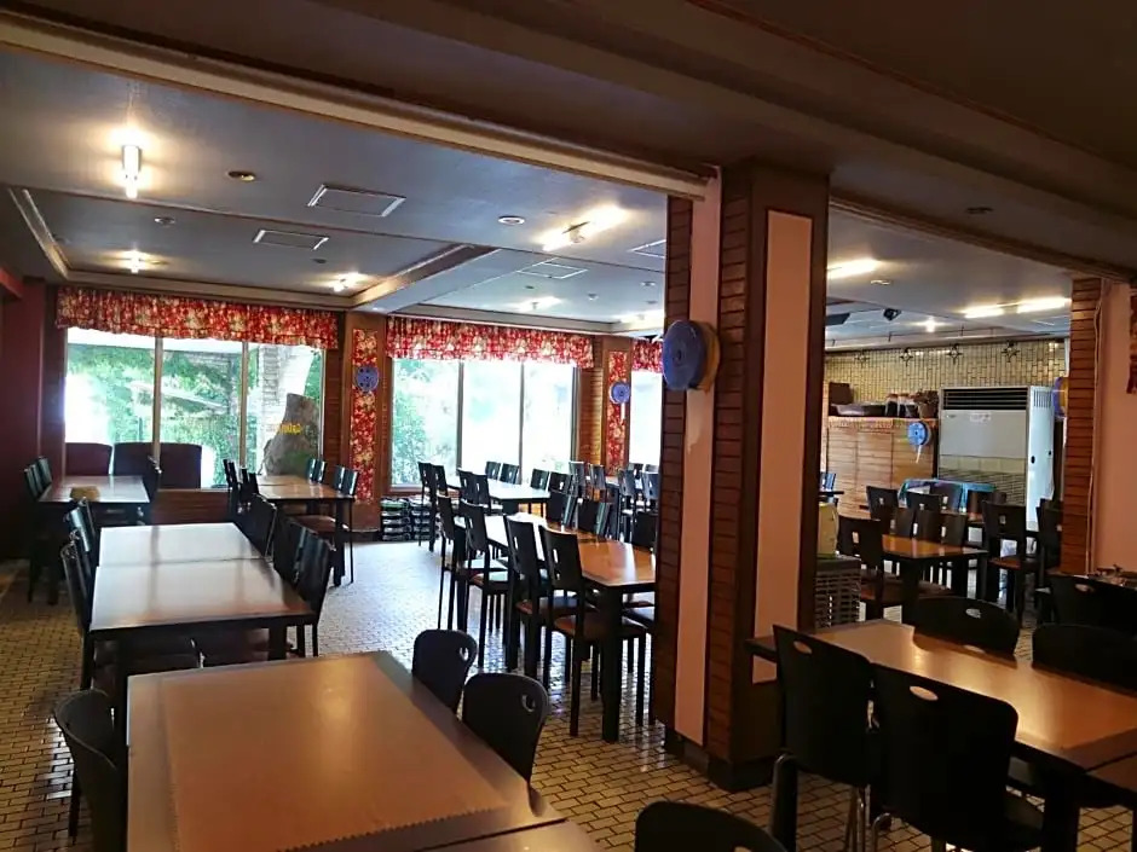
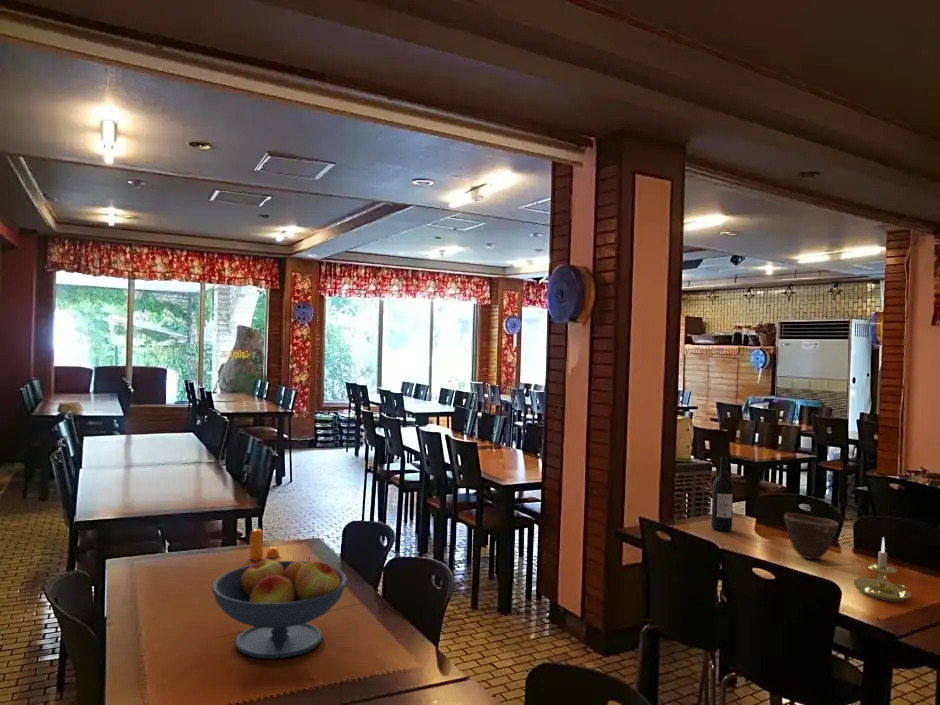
+ candle holder (885, 566)
+ bowl (810, 537)
+ fruit bowl (280, 600)
+ pepper shaker (262, 542)
+ wine bottle (722, 493)
